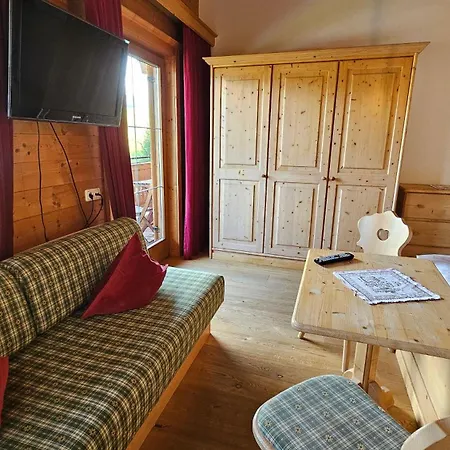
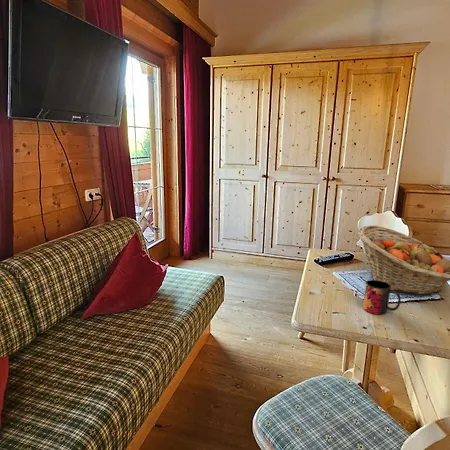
+ fruit basket (403, 257)
+ mug (382, 298)
